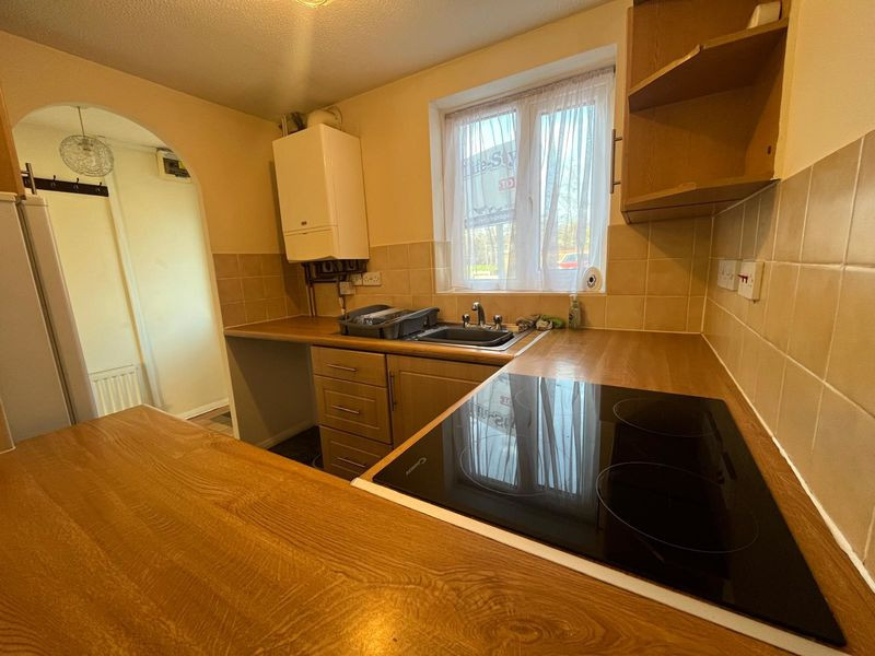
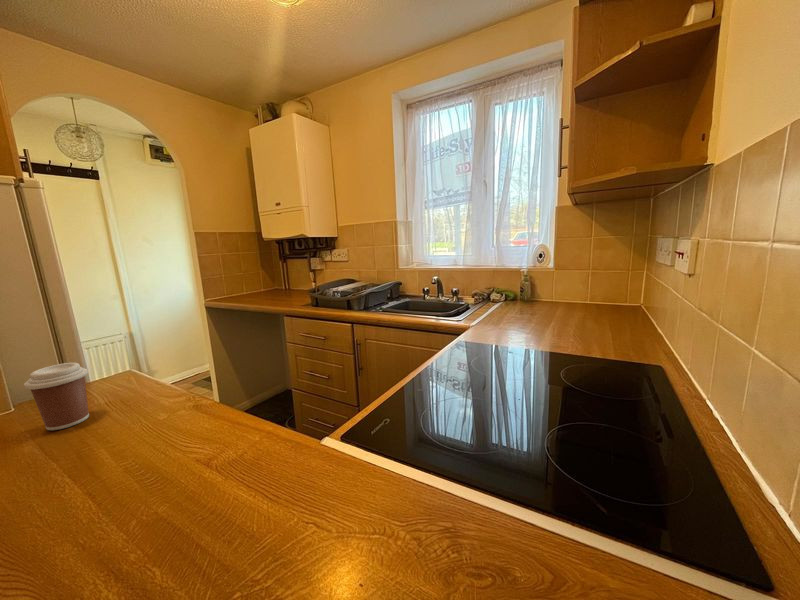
+ coffee cup (61, 395)
